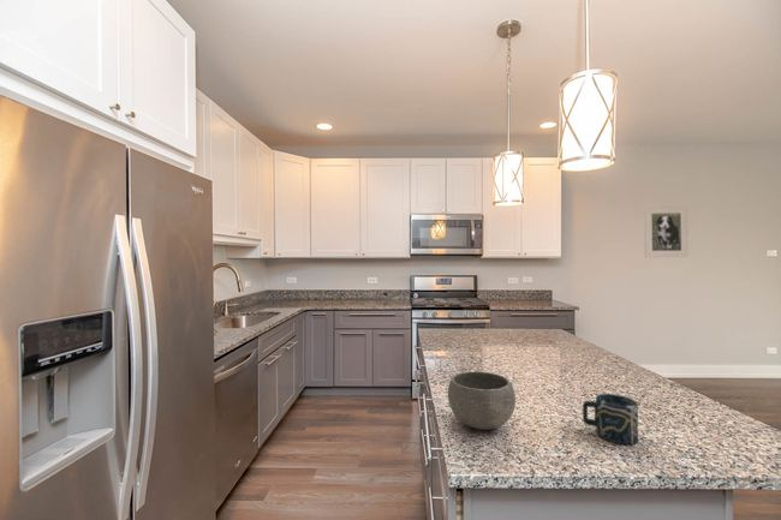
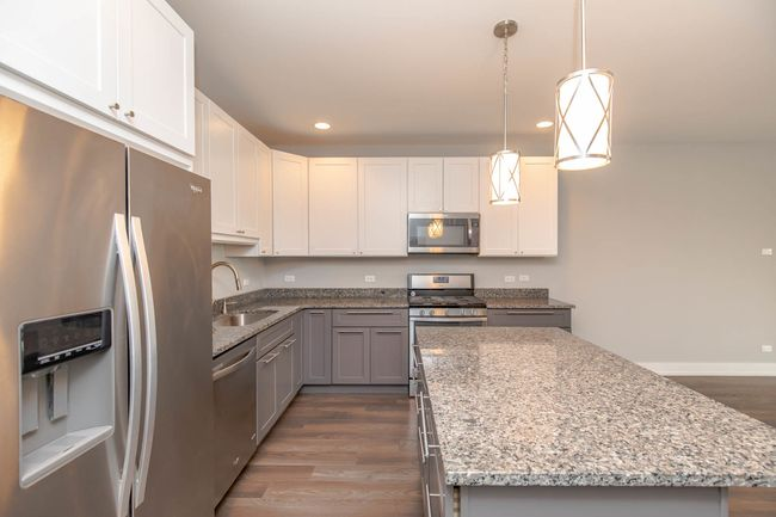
- cup (609, 416)
- bowl (481, 401)
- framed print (666, 232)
